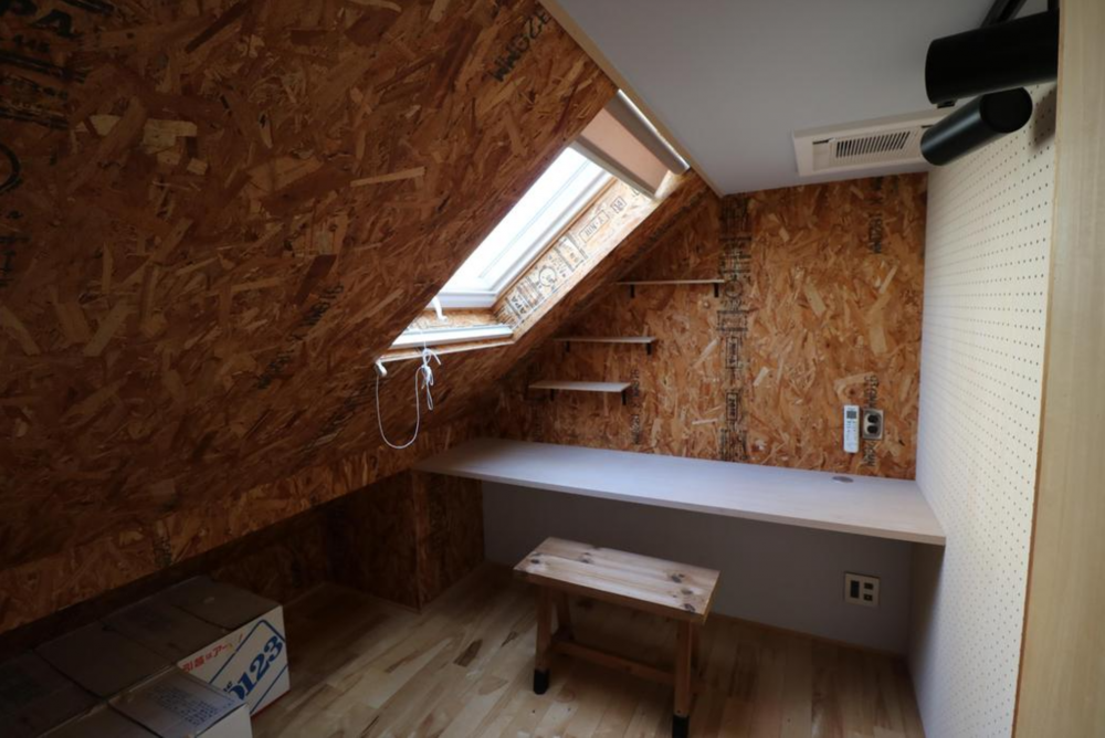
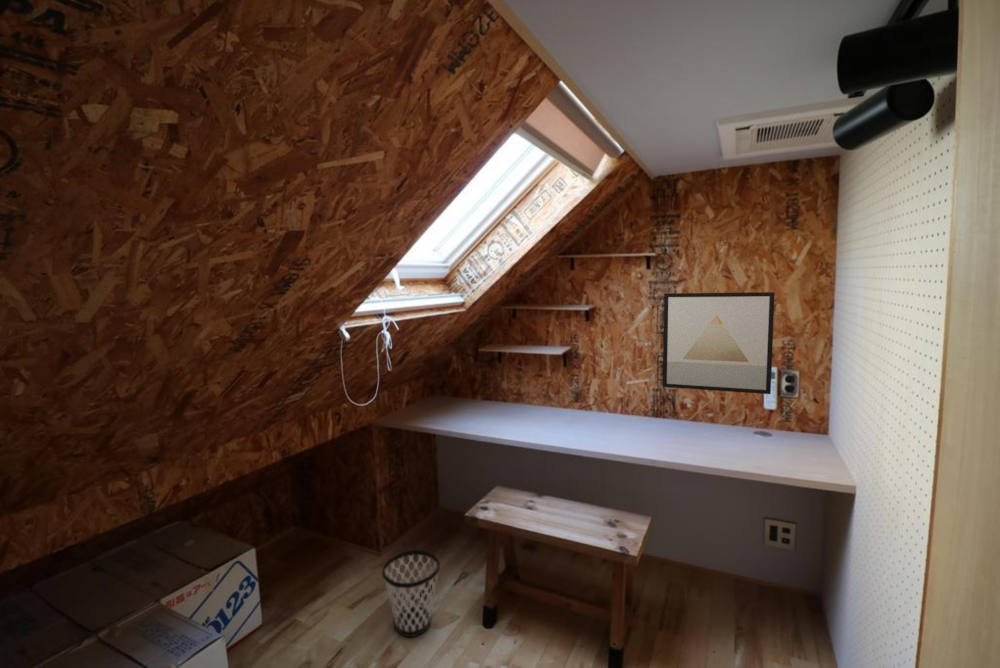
+ wall art (715, 341)
+ wastebasket (410, 595)
